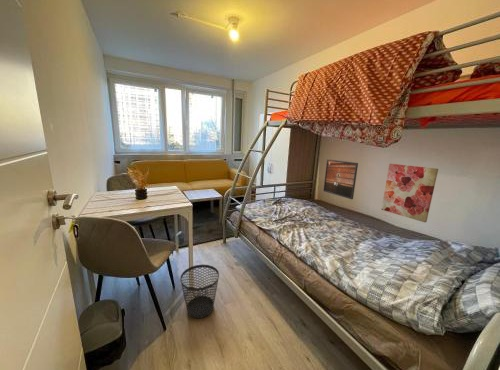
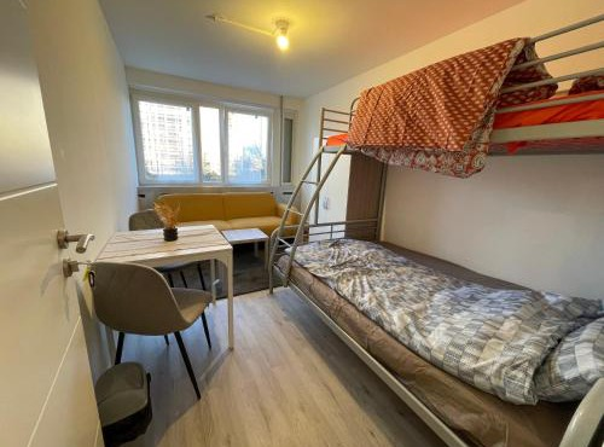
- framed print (339, 178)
- wall art (406, 191)
- wastebasket (200, 292)
